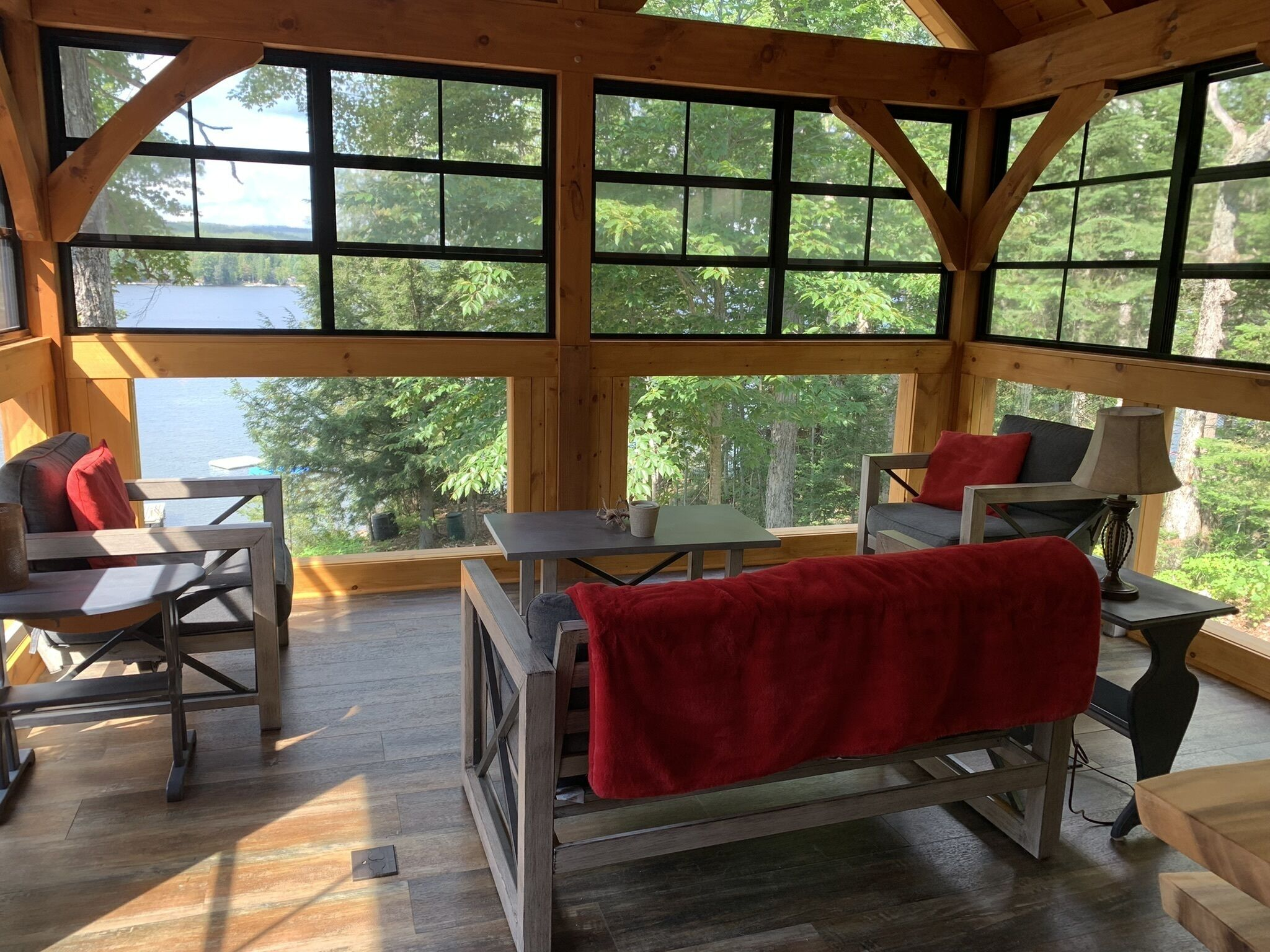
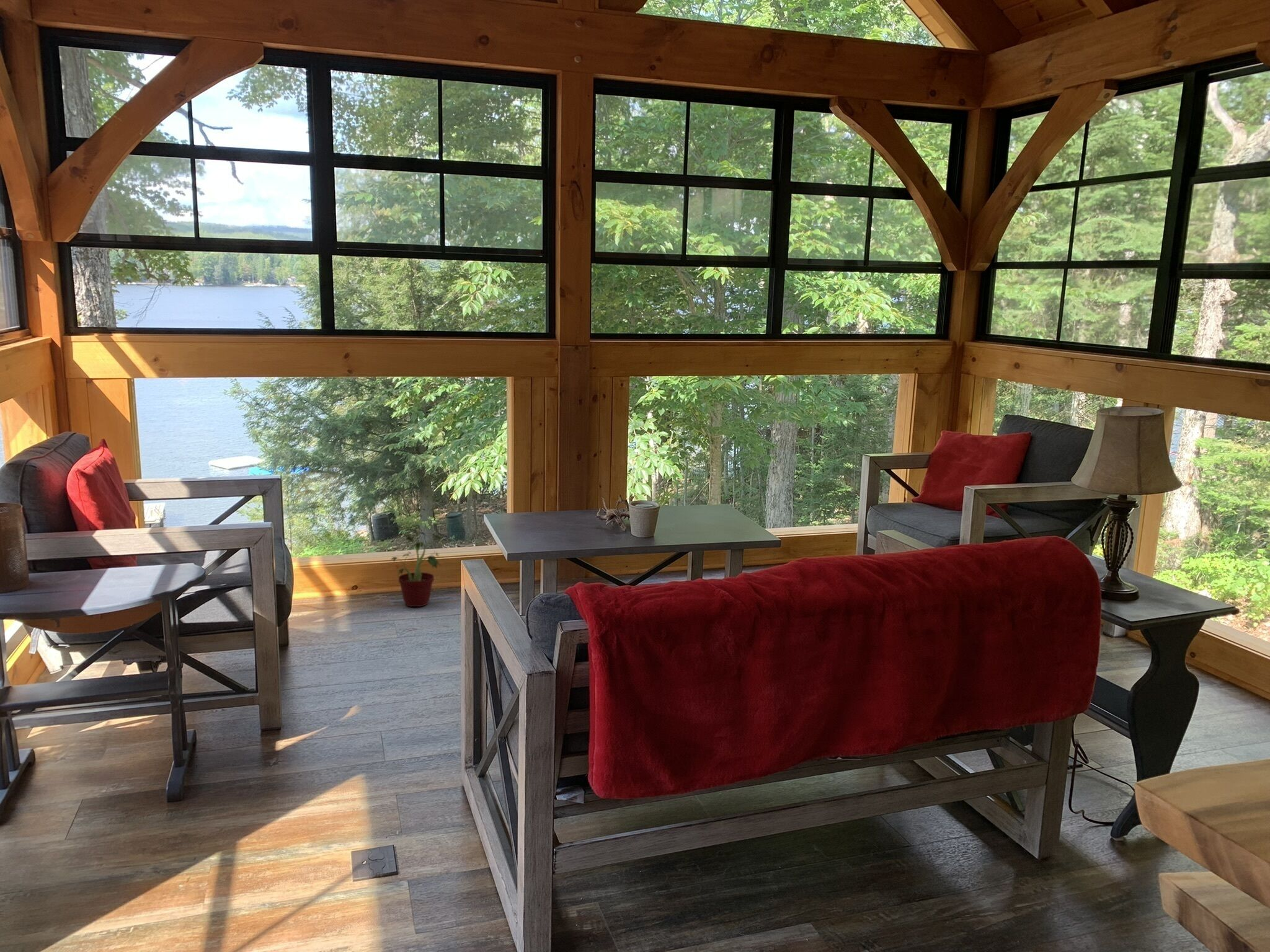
+ potted plant (417, 564)
